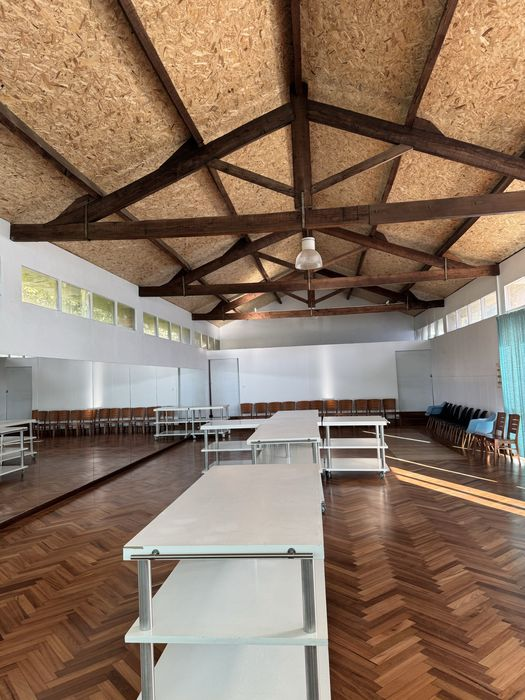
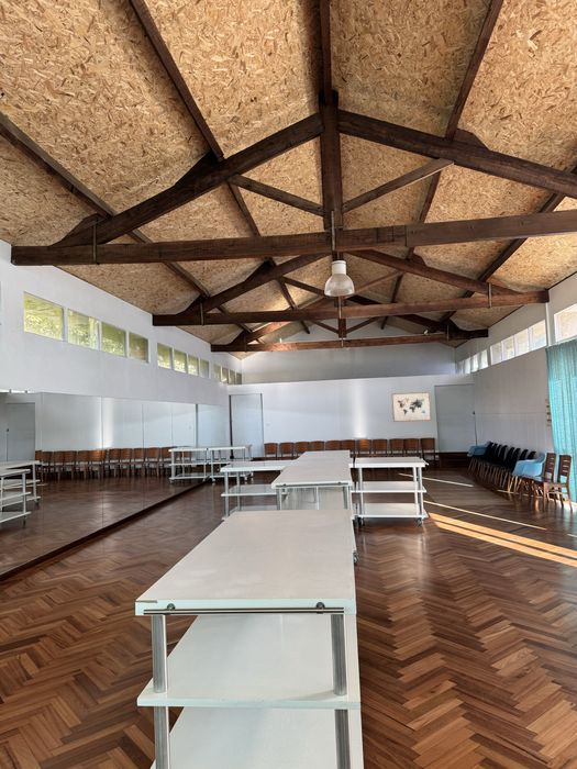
+ wall art (411, 406)
